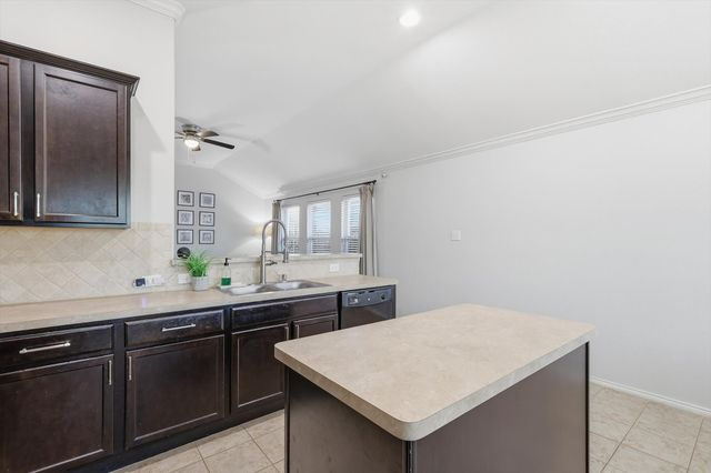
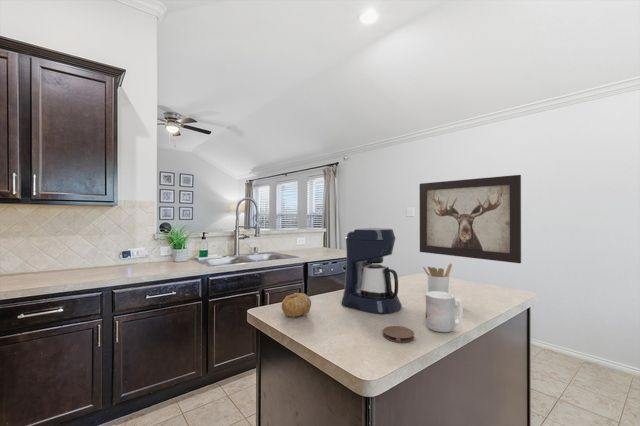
+ mug (442, 311)
+ utensil holder (437, 282)
+ coaster (398, 333)
+ wall art (463, 218)
+ fruit (296, 304)
+ coffee maker (371, 266)
